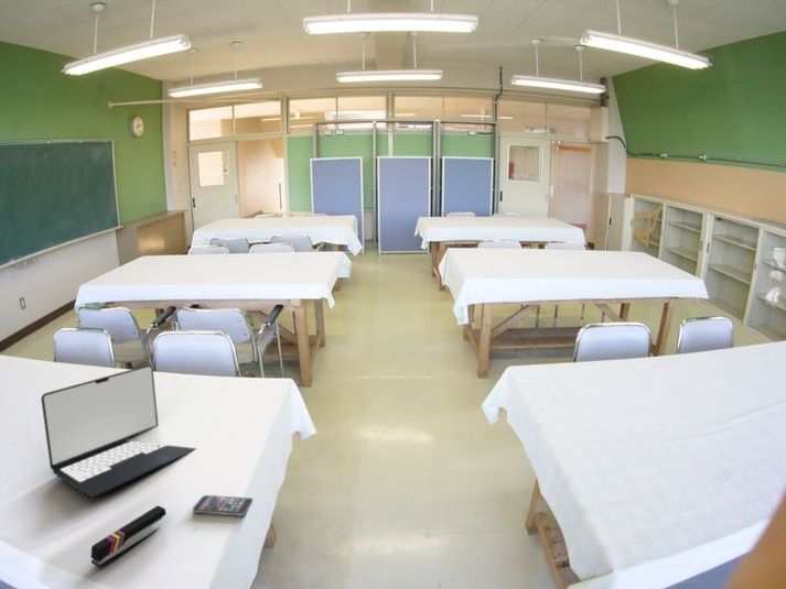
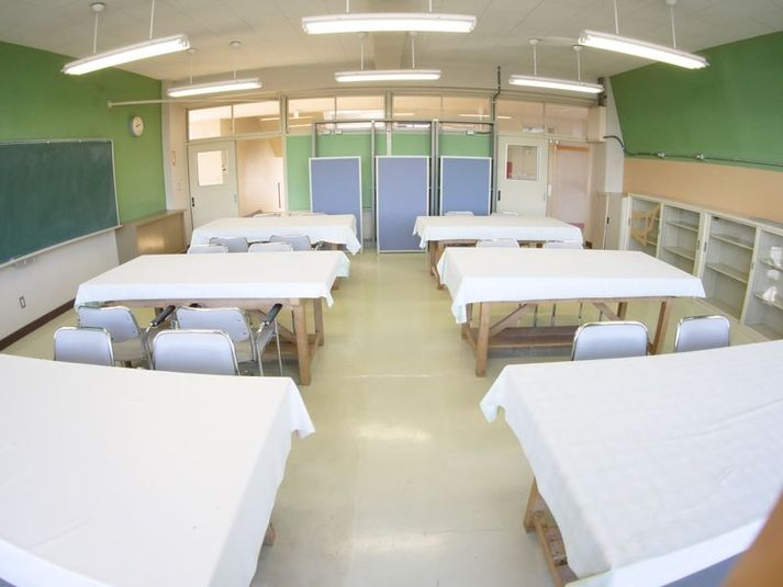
- stapler (130, 534)
- laptop (125, 423)
- smartphone (223, 504)
